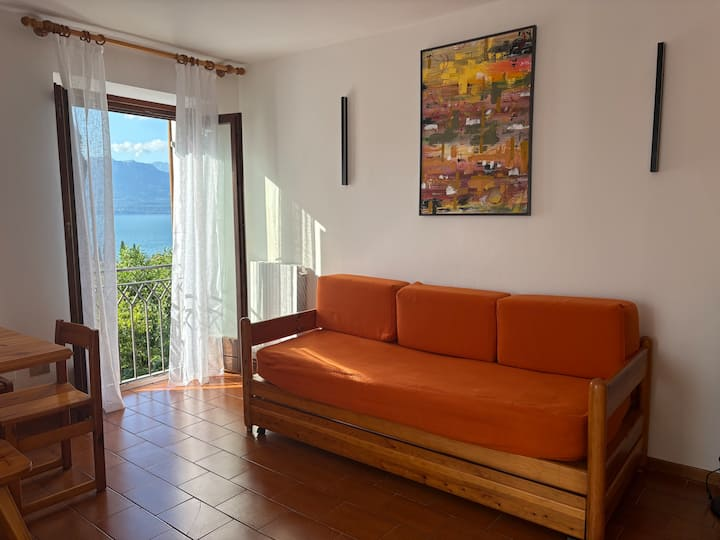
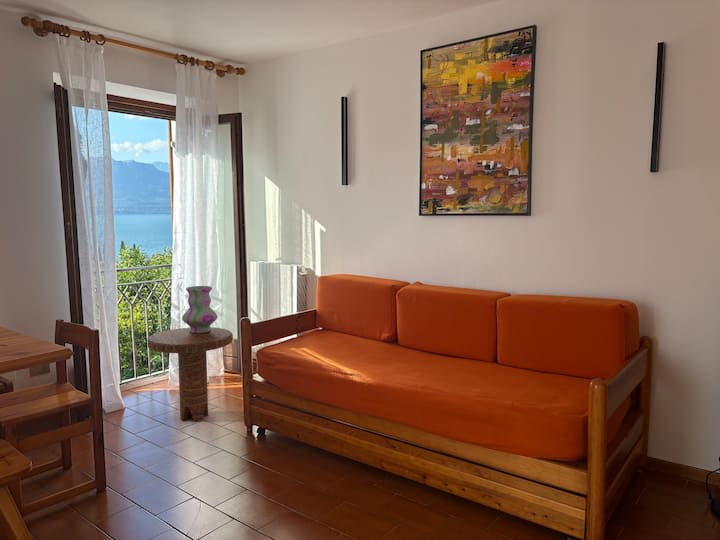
+ side table (192, 376)
+ vase (199, 309)
